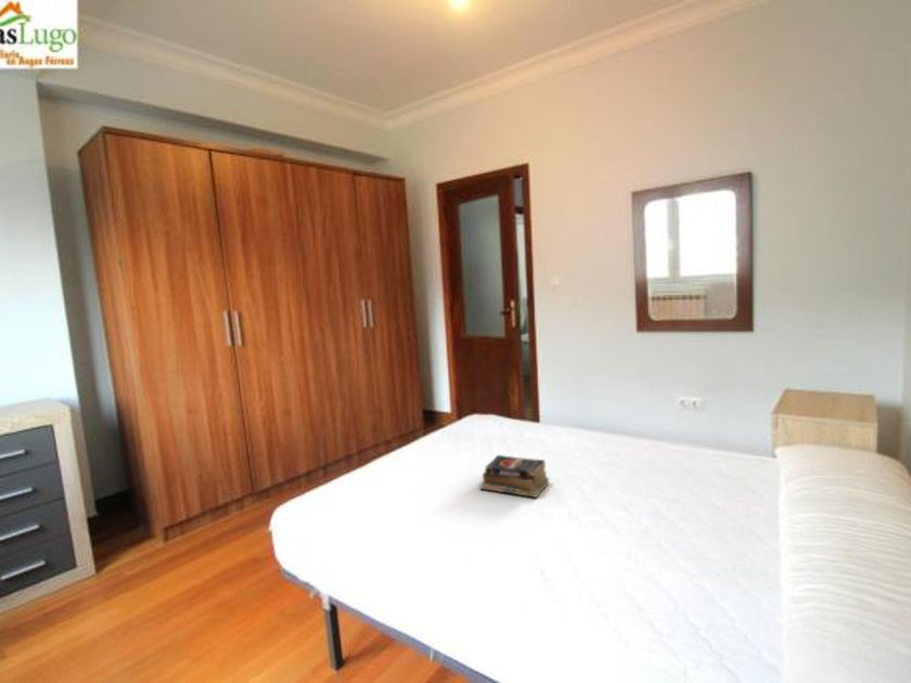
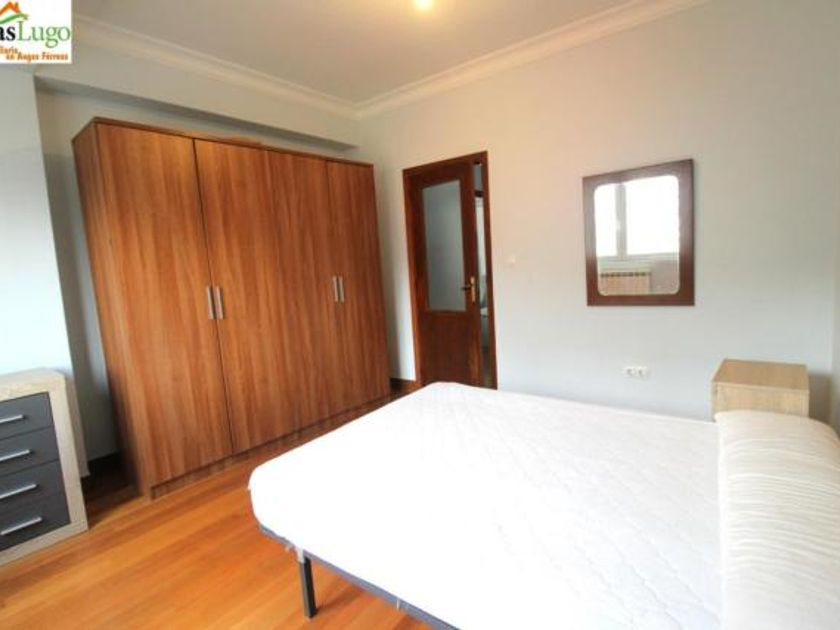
- book (514, 474)
